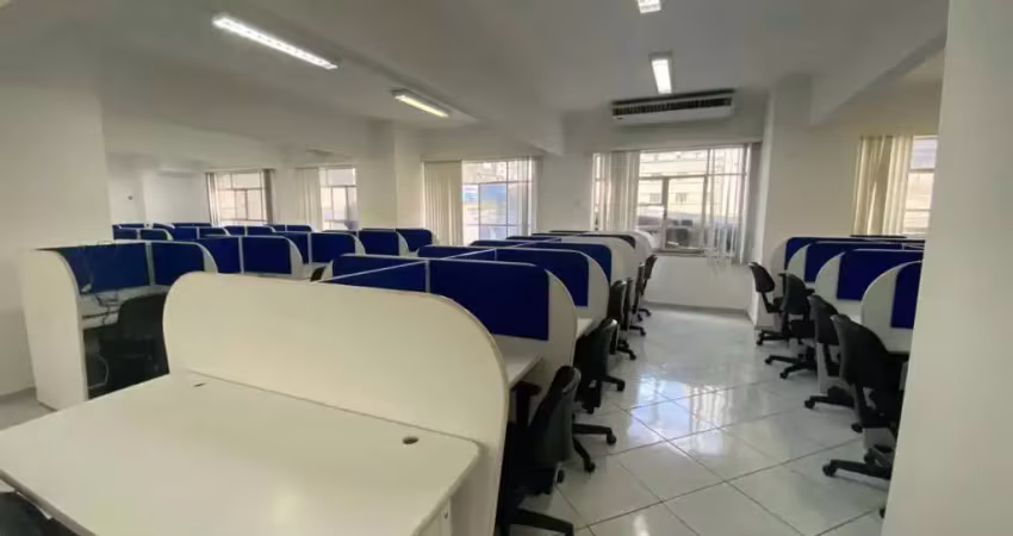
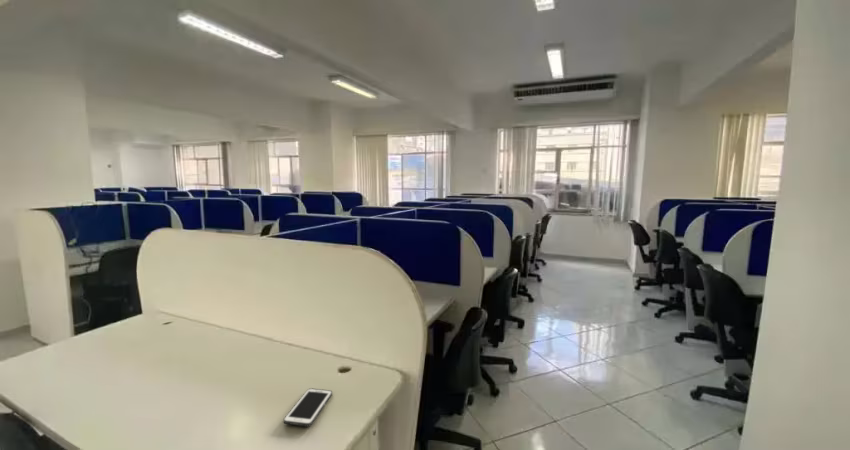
+ cell phone (309, 406)
